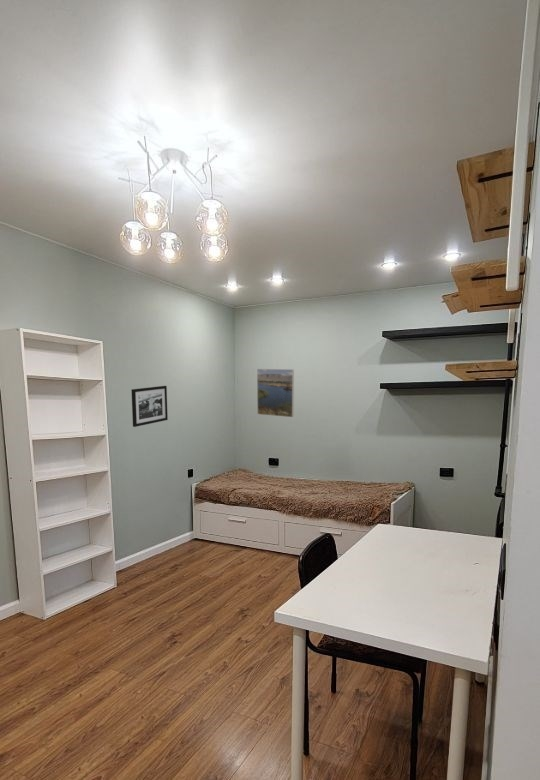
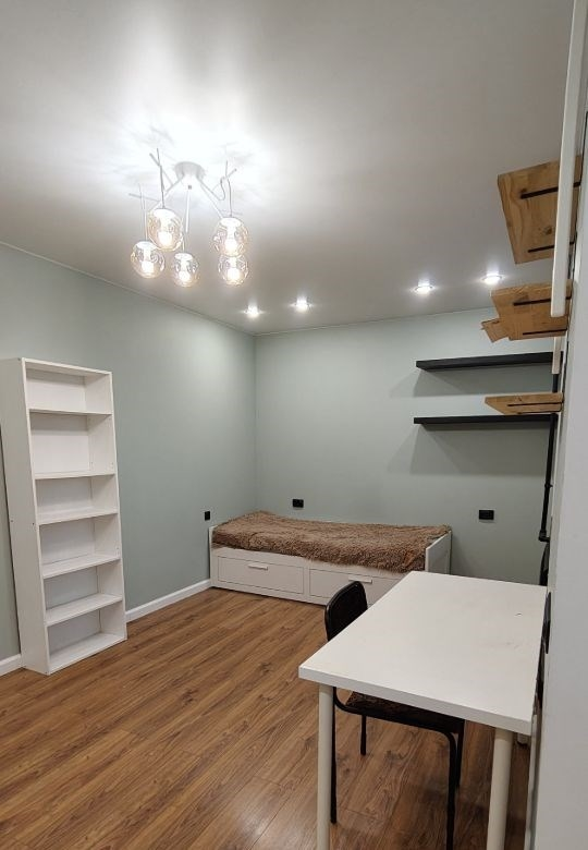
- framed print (275, 392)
- picture frame (150, 405)
